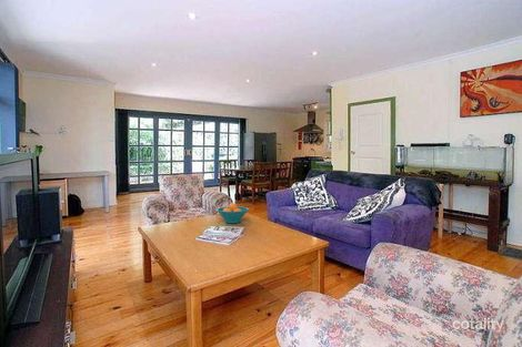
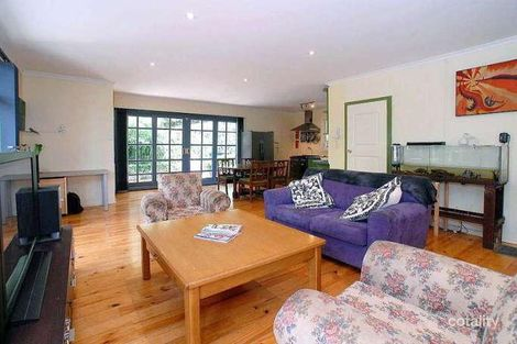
- fruit bowl (232, 212)
